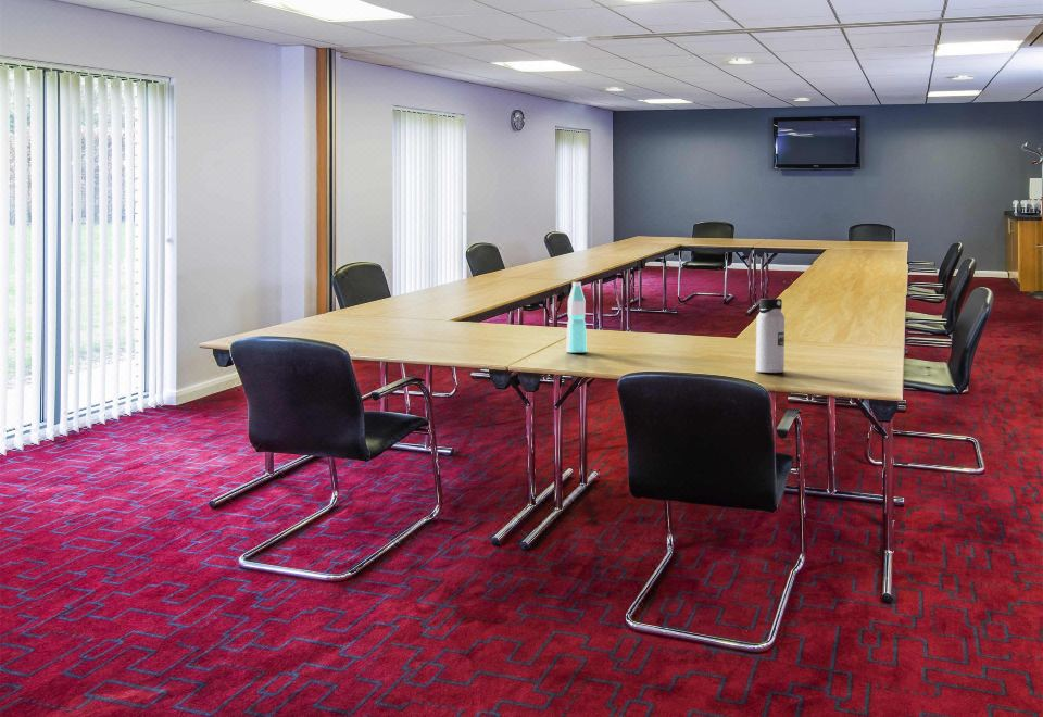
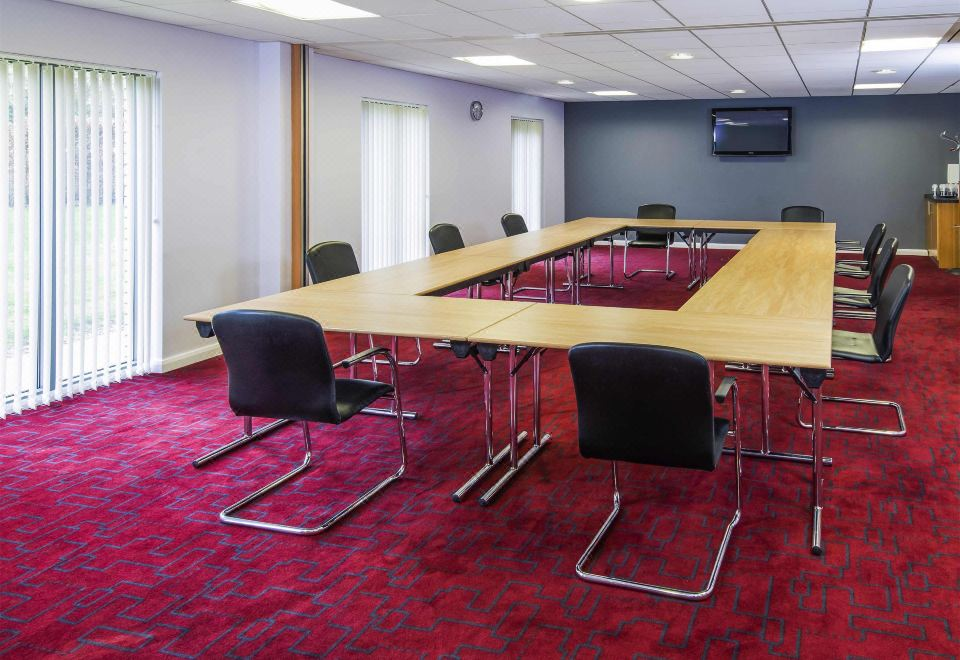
- water bottle (576, 316)
- water bottle (770, 335)
